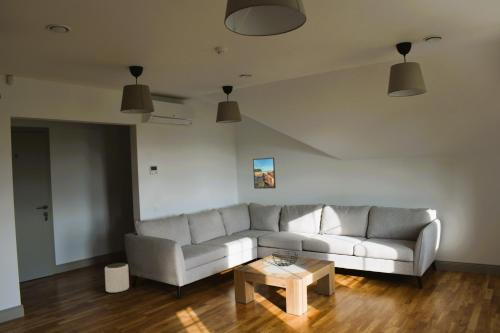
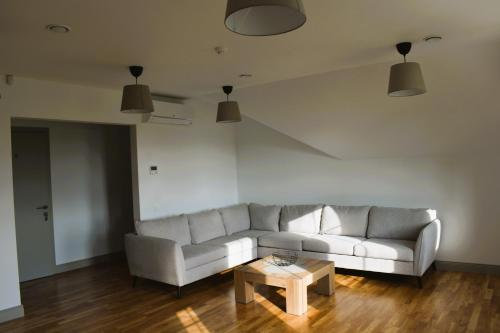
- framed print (264, 173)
- plant pot (117, 277)
